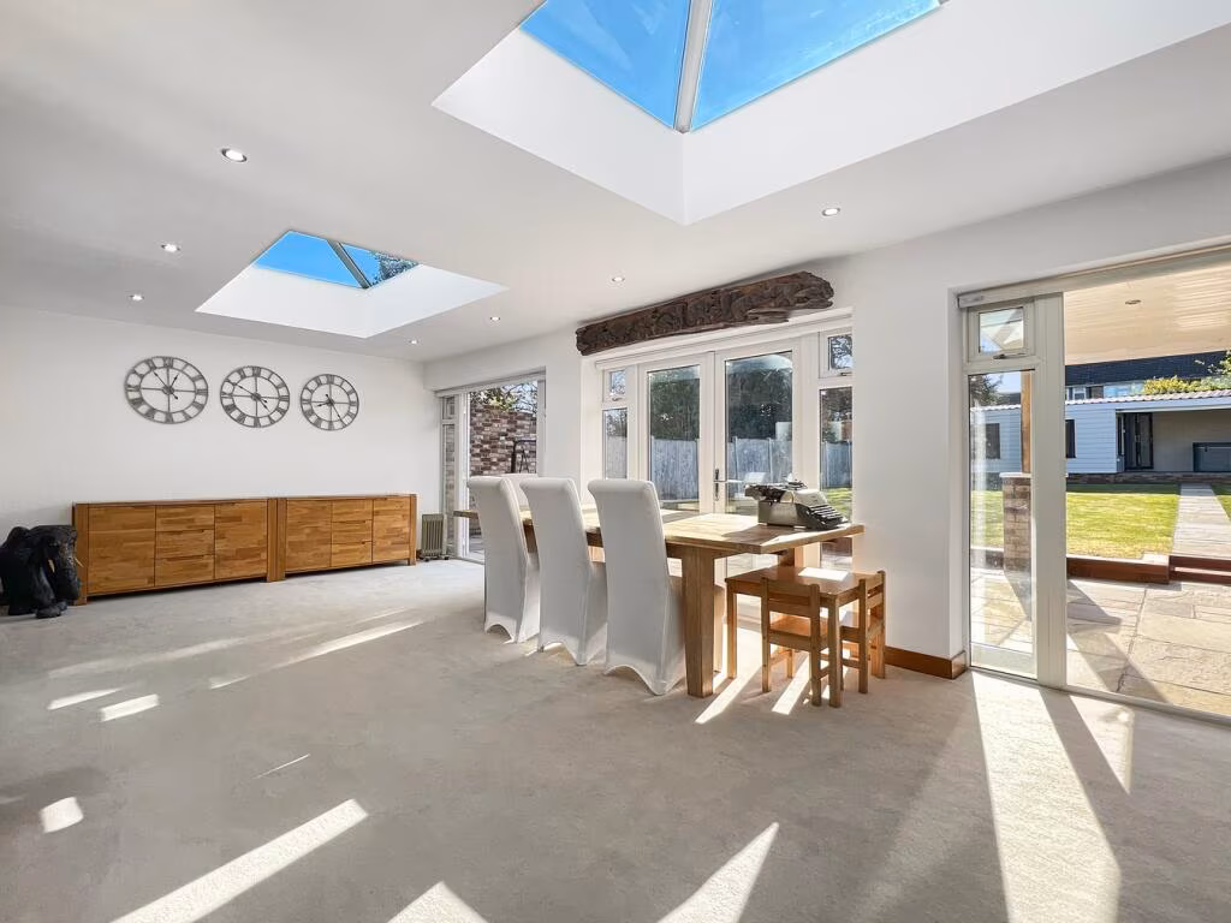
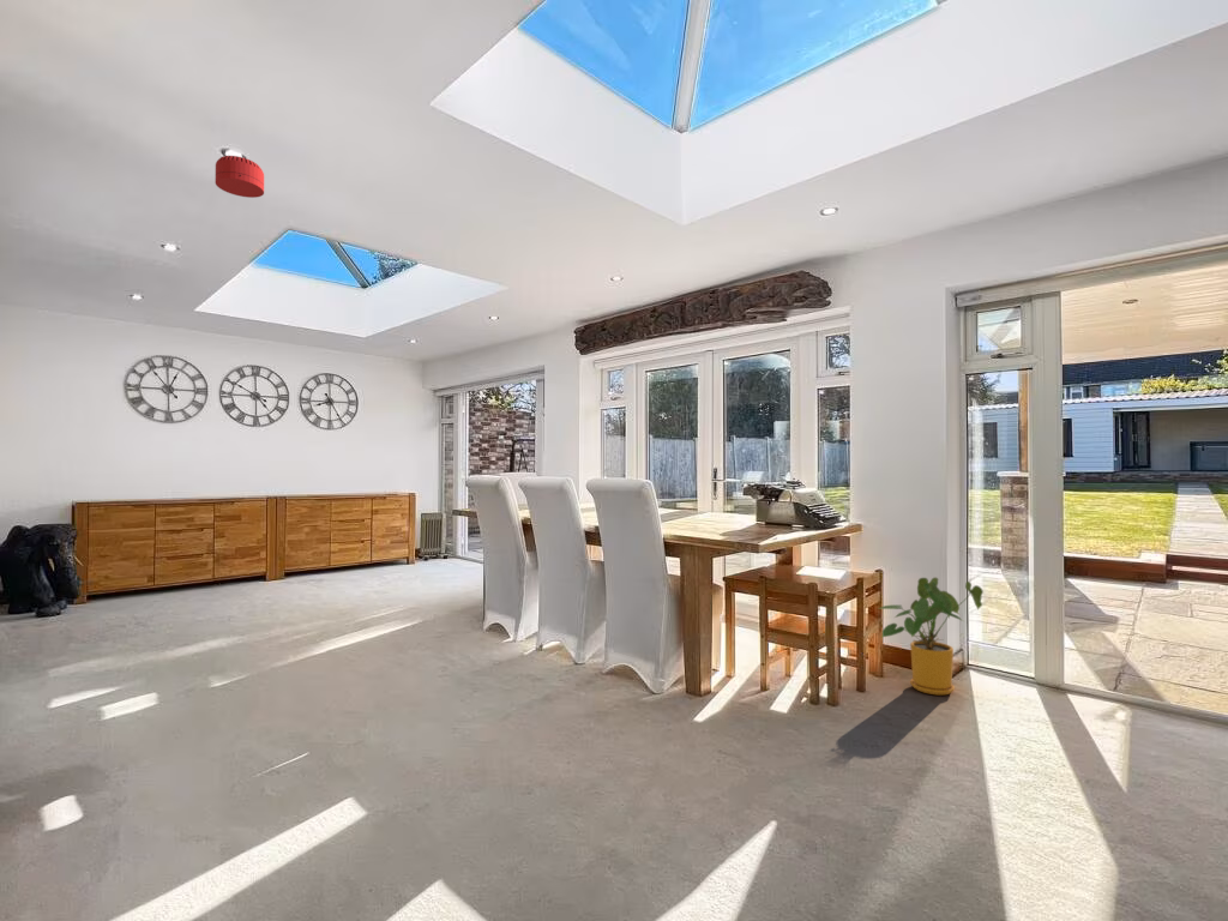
+ smoke detector (240, 175)
+ house plant (928, 633)
